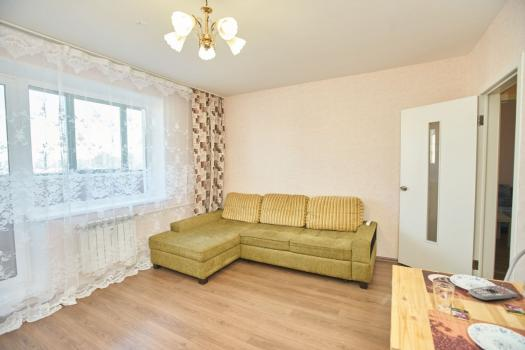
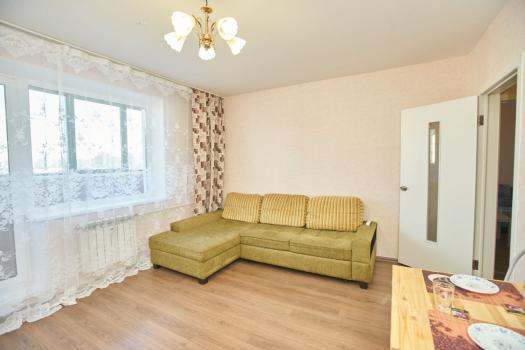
- remote control (491, 293)
